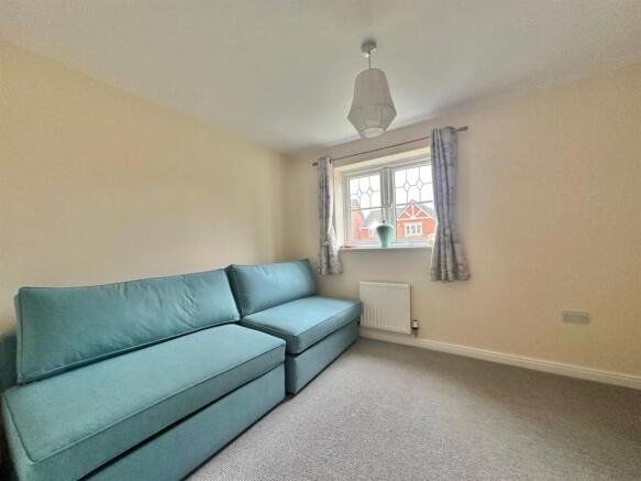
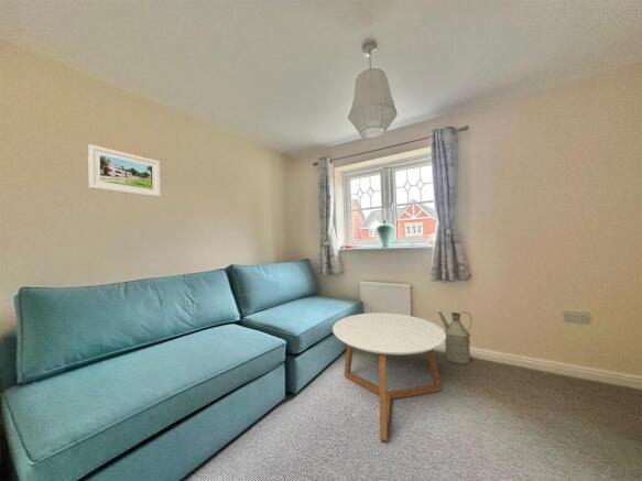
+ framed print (128, 173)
+ coffee table (385, 364)
+ watering can (455, 335)
